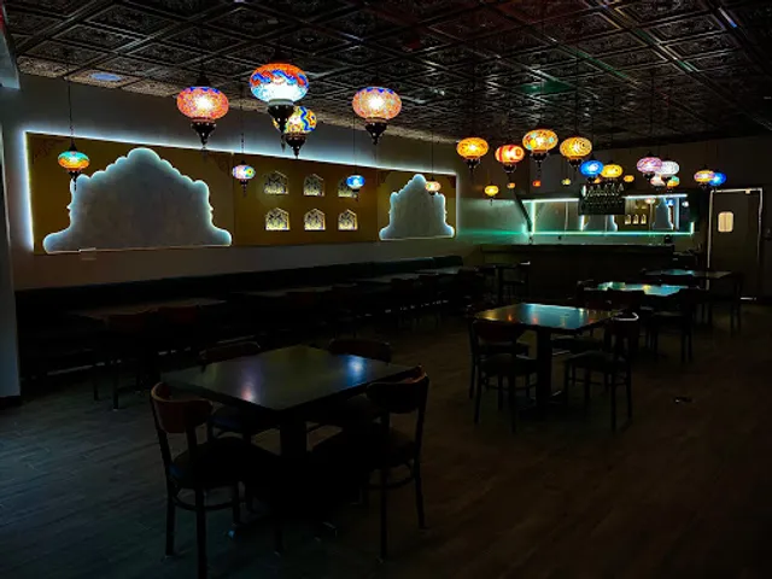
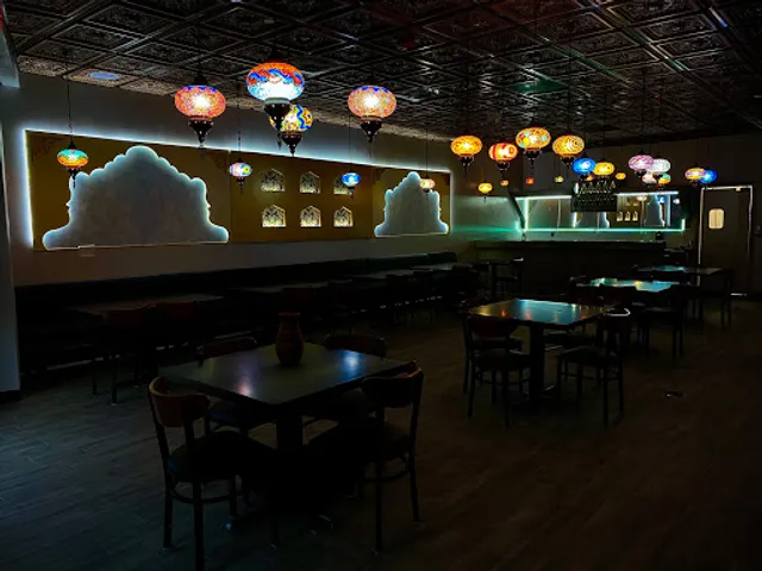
+ vase (288, 338)
